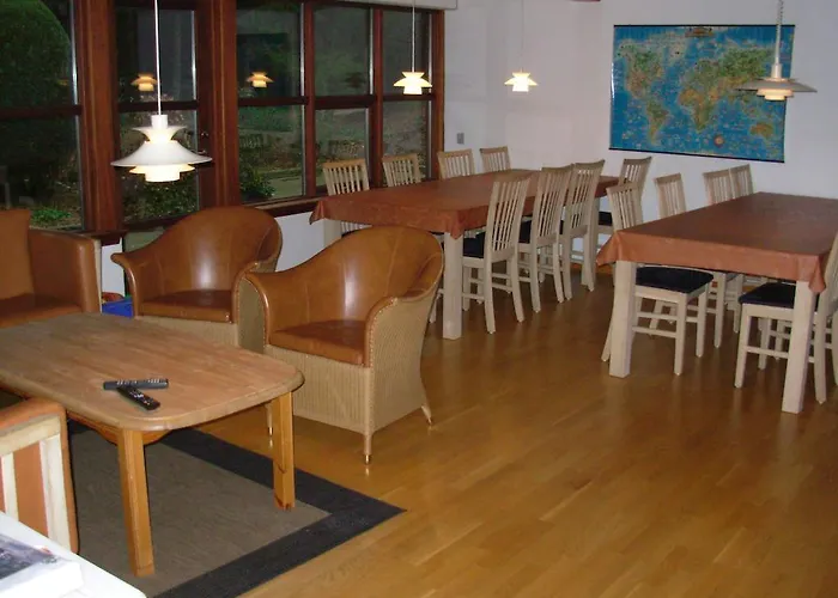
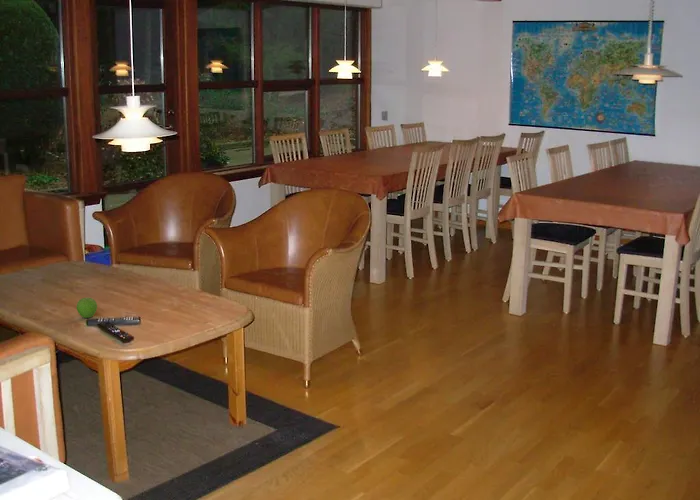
+ fruit (86, 307)
